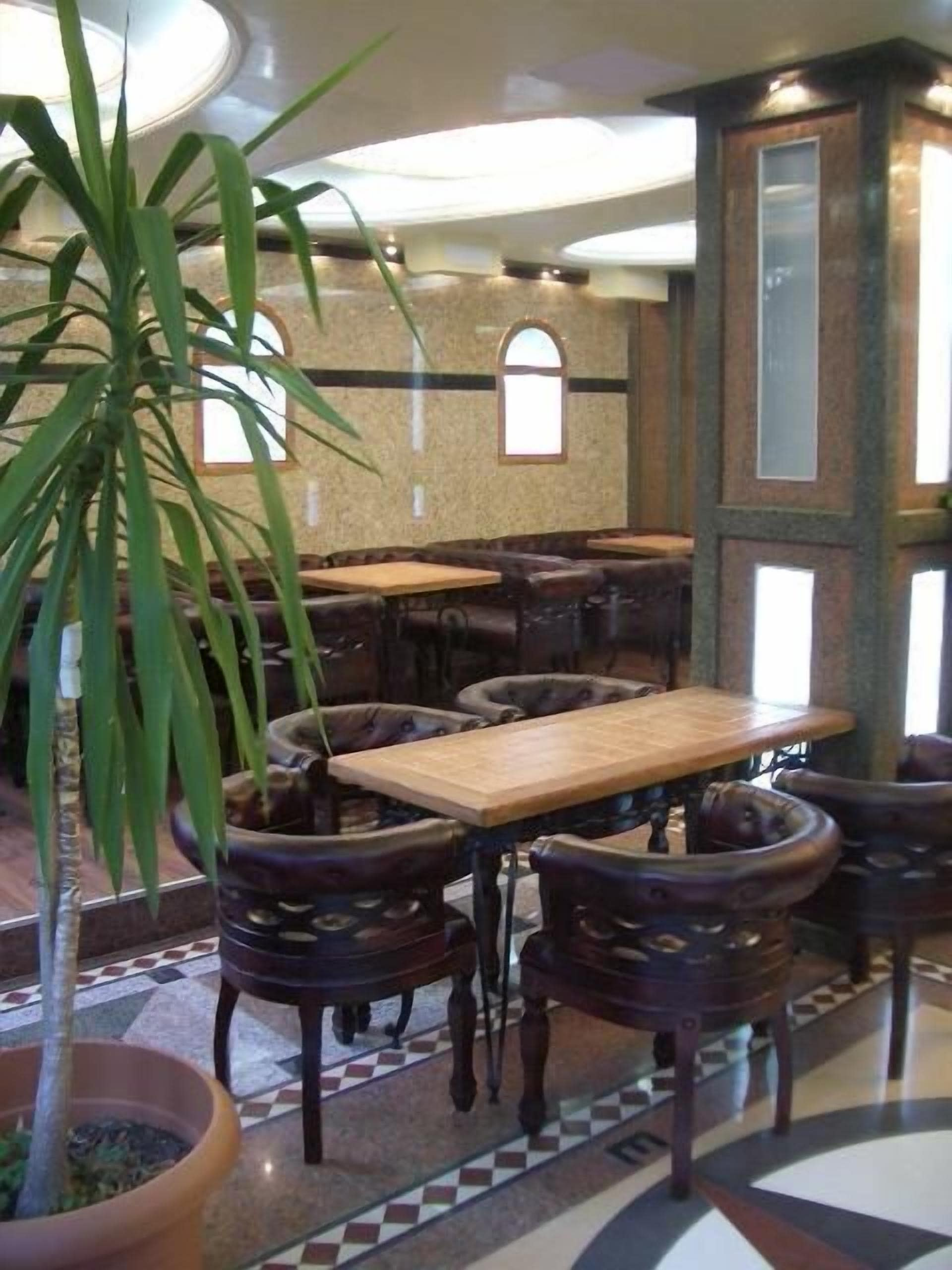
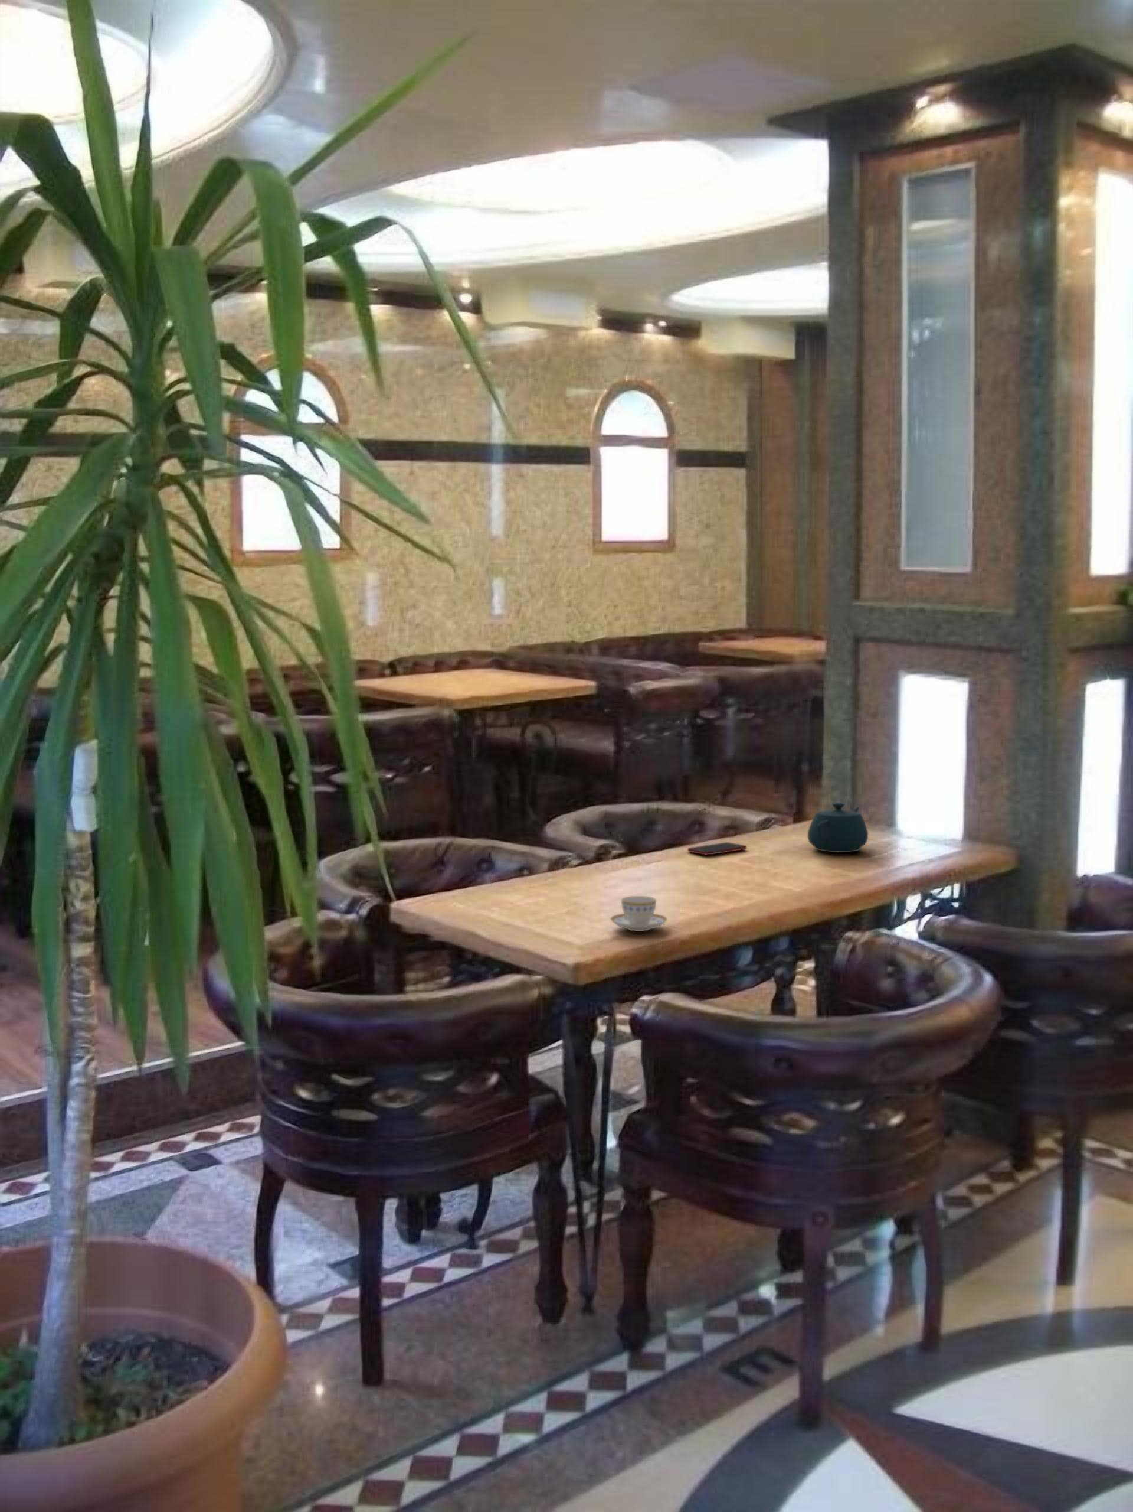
+ teacup (638, 913)
+ cell phone (716, 849)
+ teapot (839, 826)
